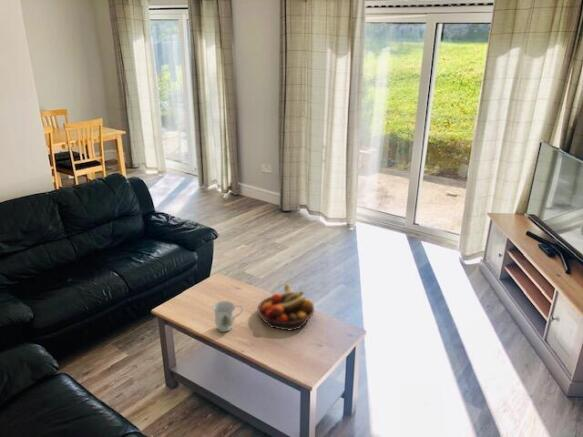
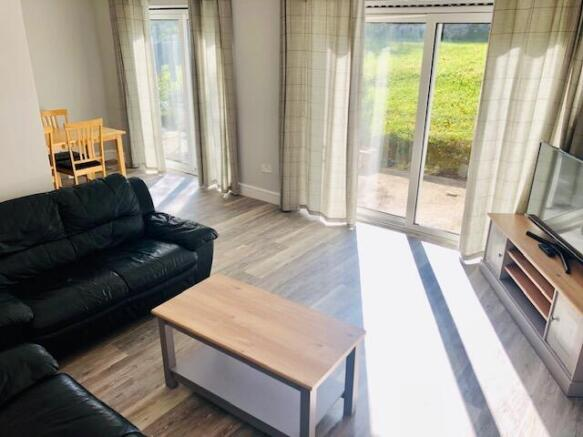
- mug (228, 317)
- fruit bowl (285, 305)
